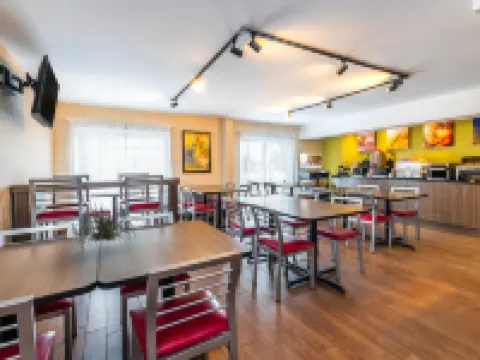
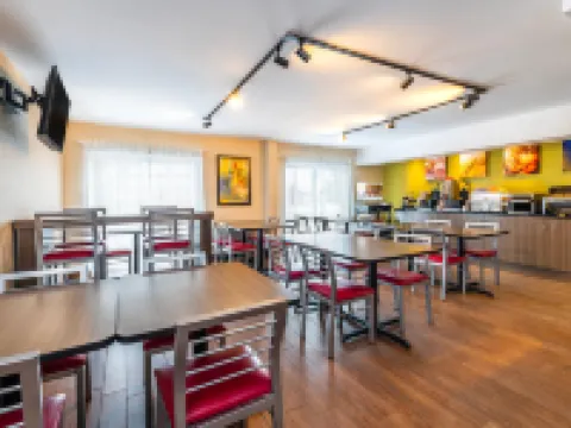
- plant (103, 226)
